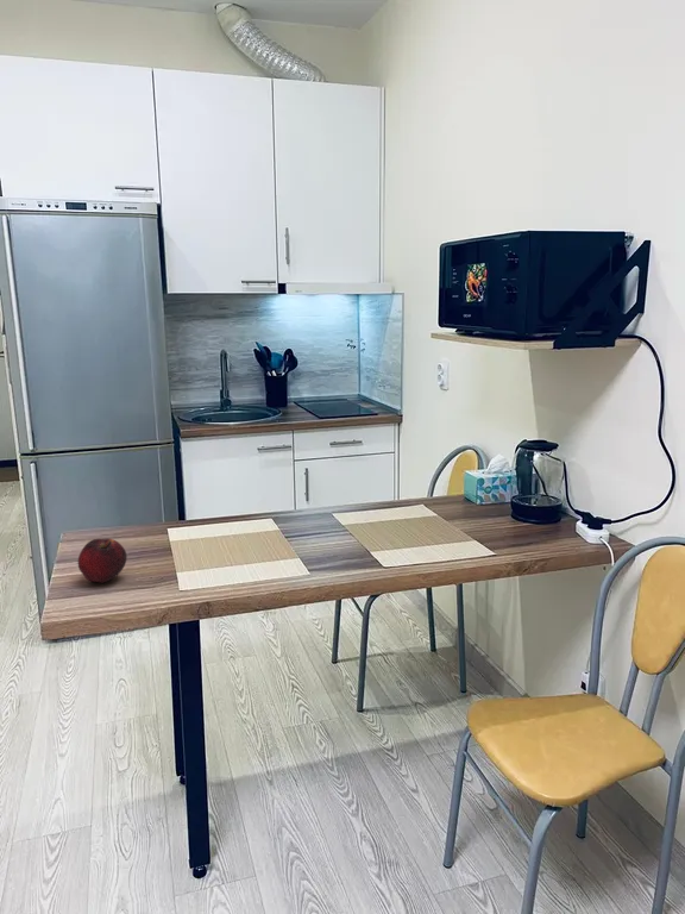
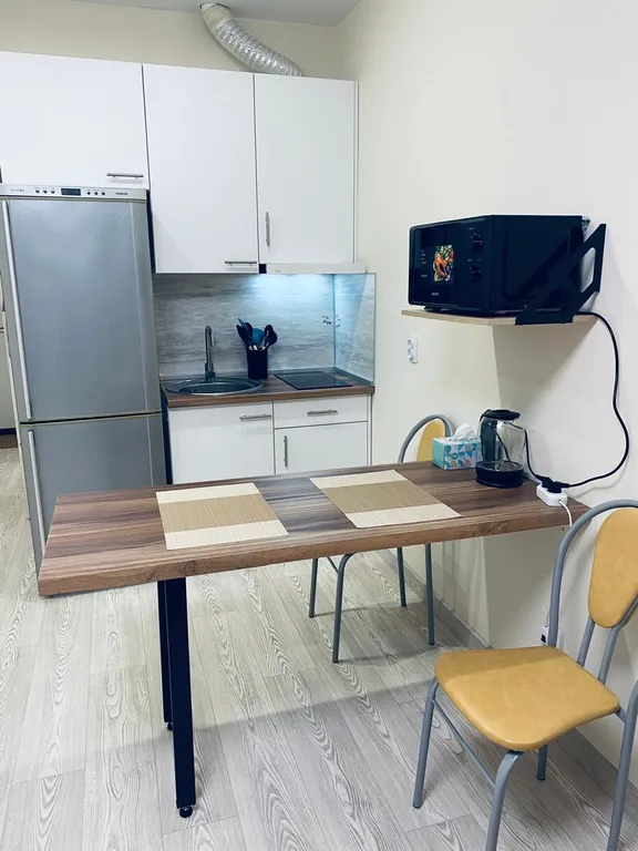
- fruit (101, 559)
